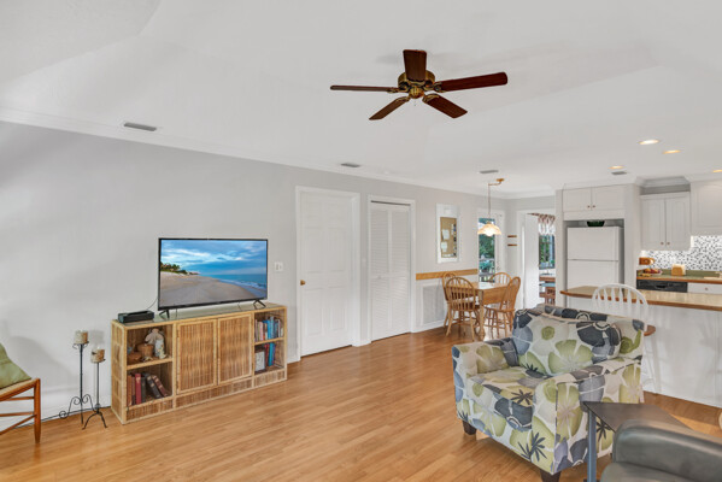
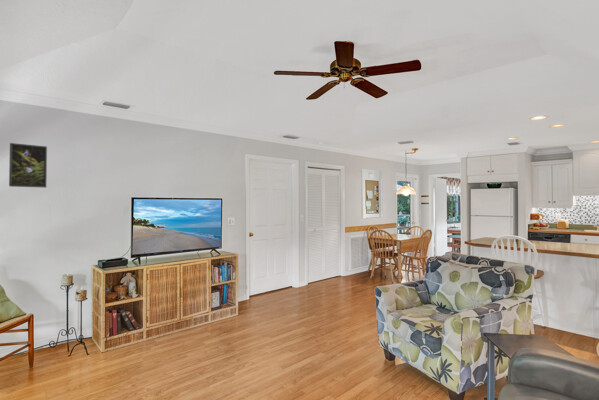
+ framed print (28, 165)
